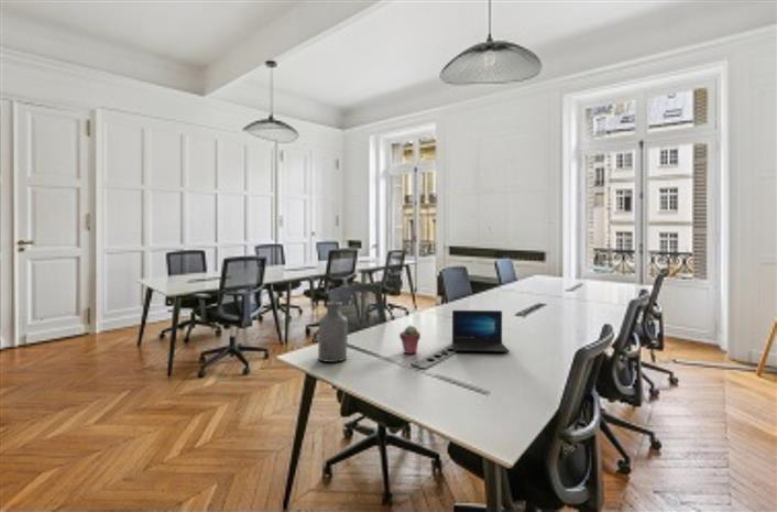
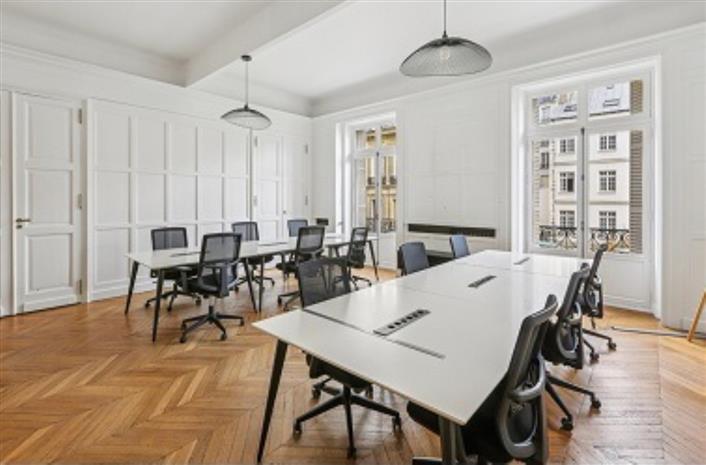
- laptop (479, 329)
- potted succulent (409, 338)
- bottle (332, 330)
